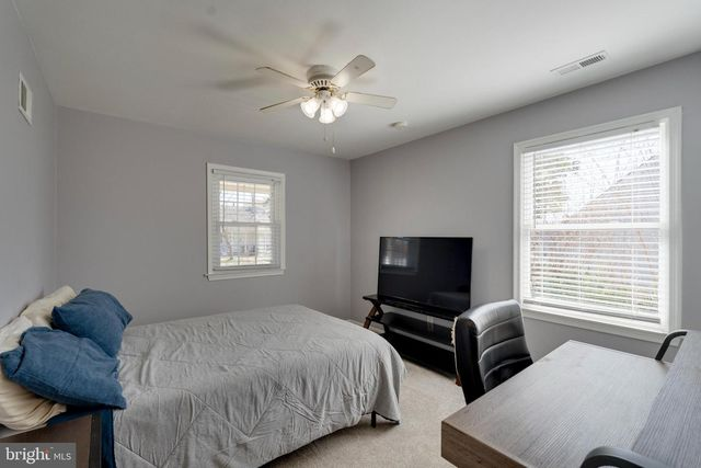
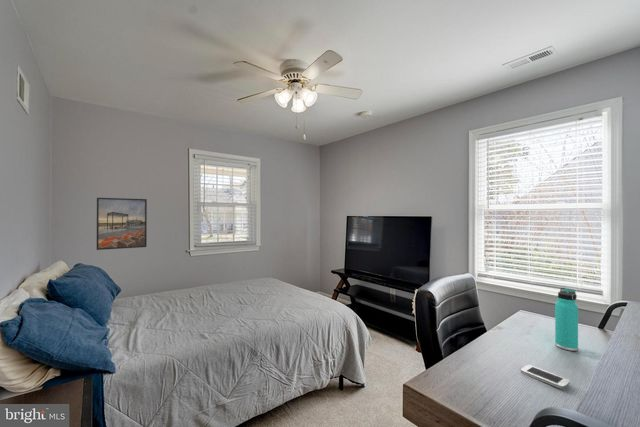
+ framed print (122, 223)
+ thermos bottle (566, 317)
+ smartphone (544, 376)
